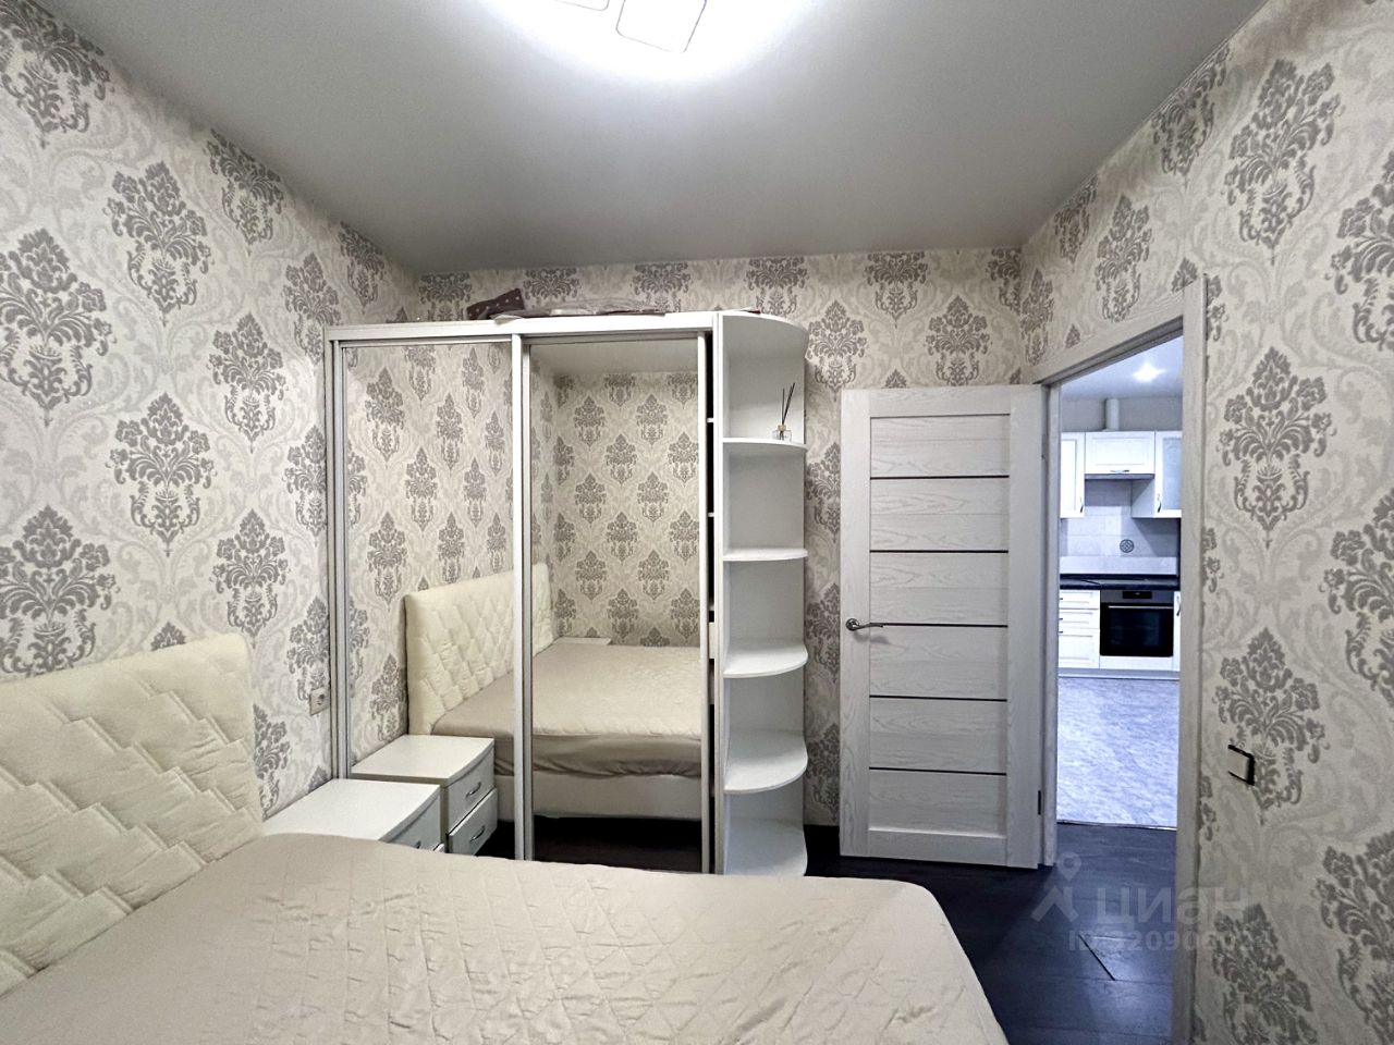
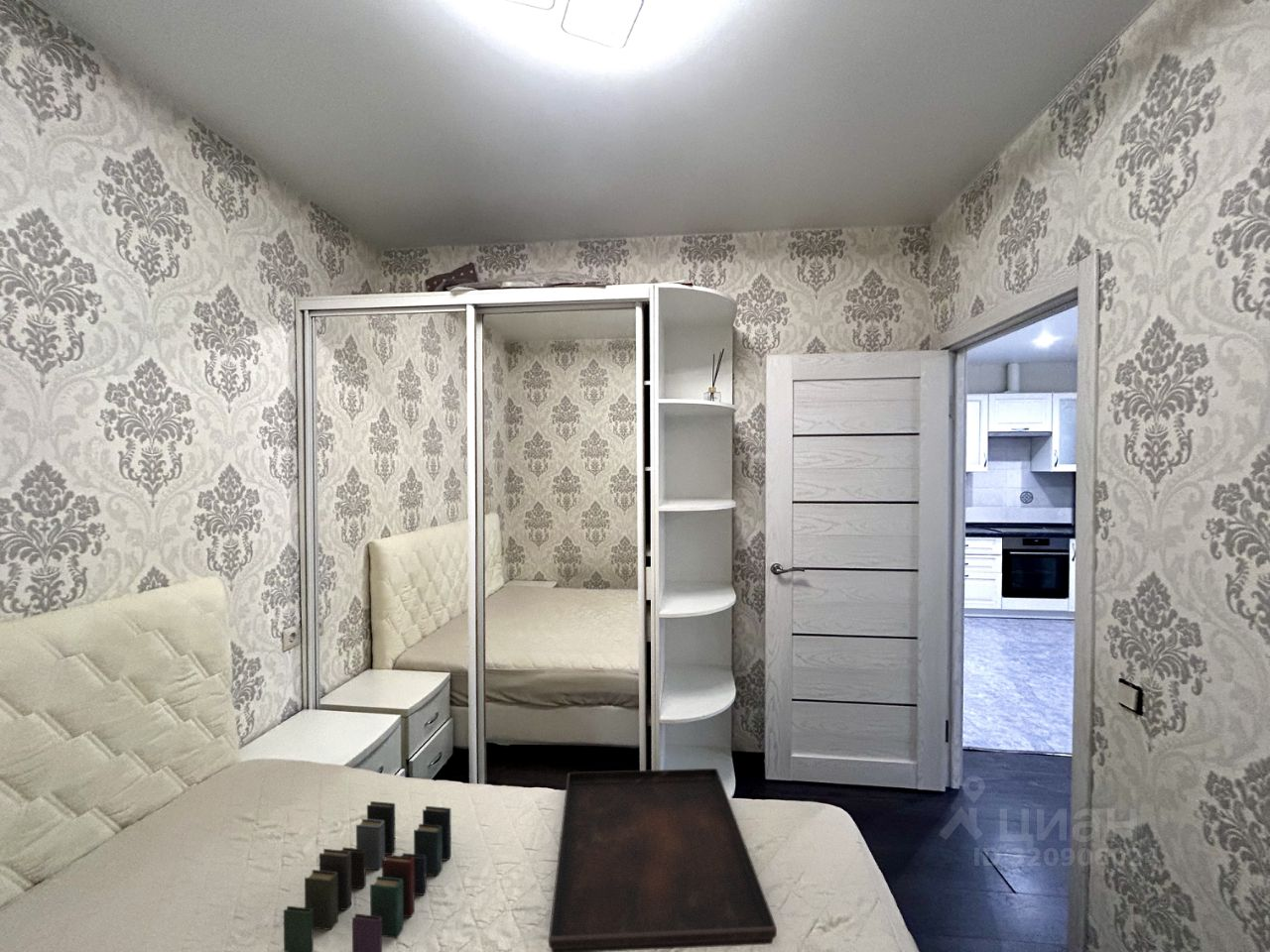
+ serving tray (651, 842)
+ book (375, 869)
